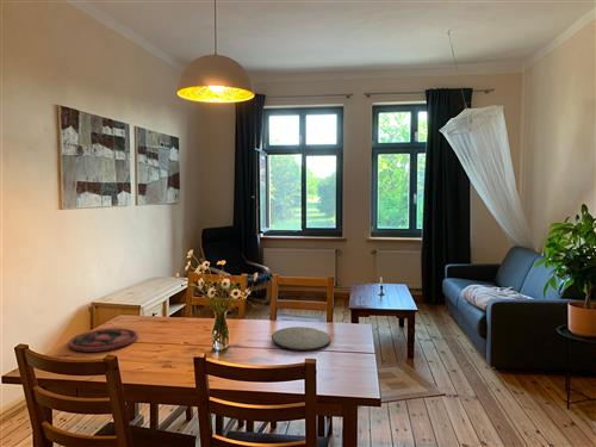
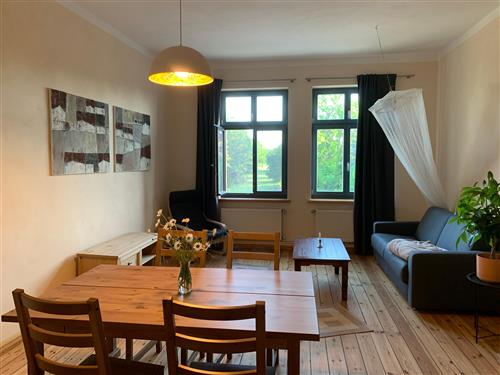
- plate (300, 337)
- plate (104, 339)
